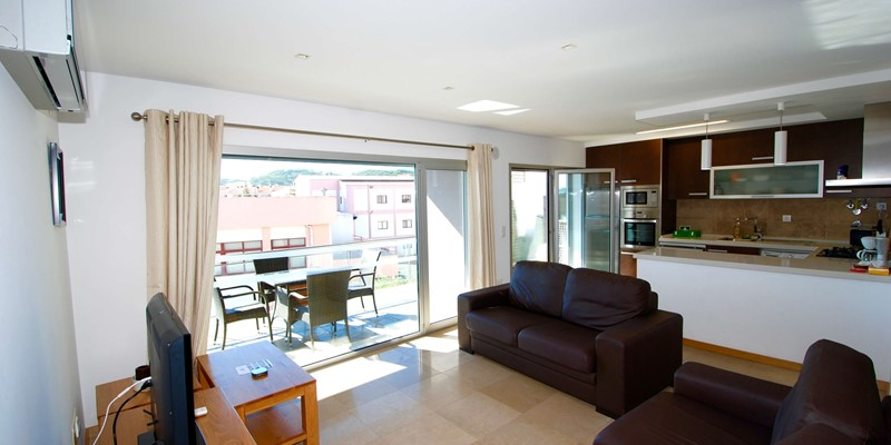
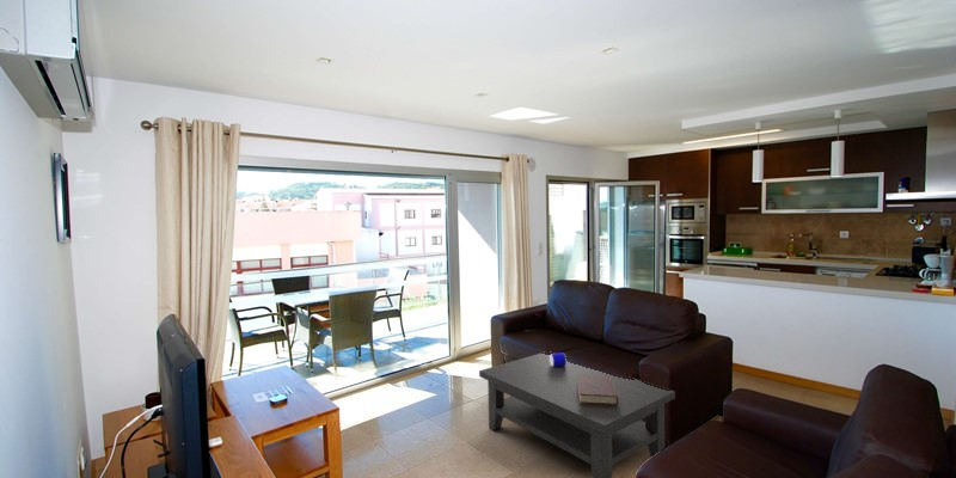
+ coffee table (569, 404)
